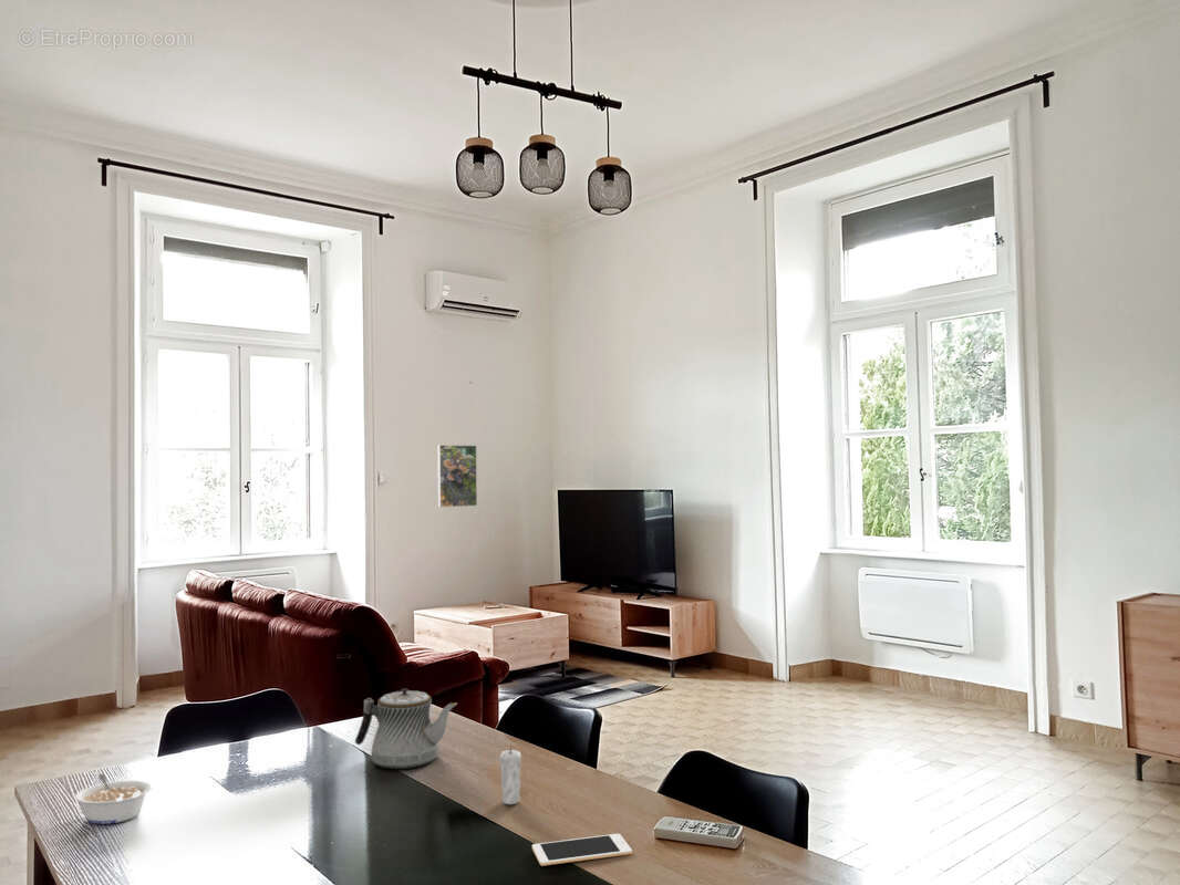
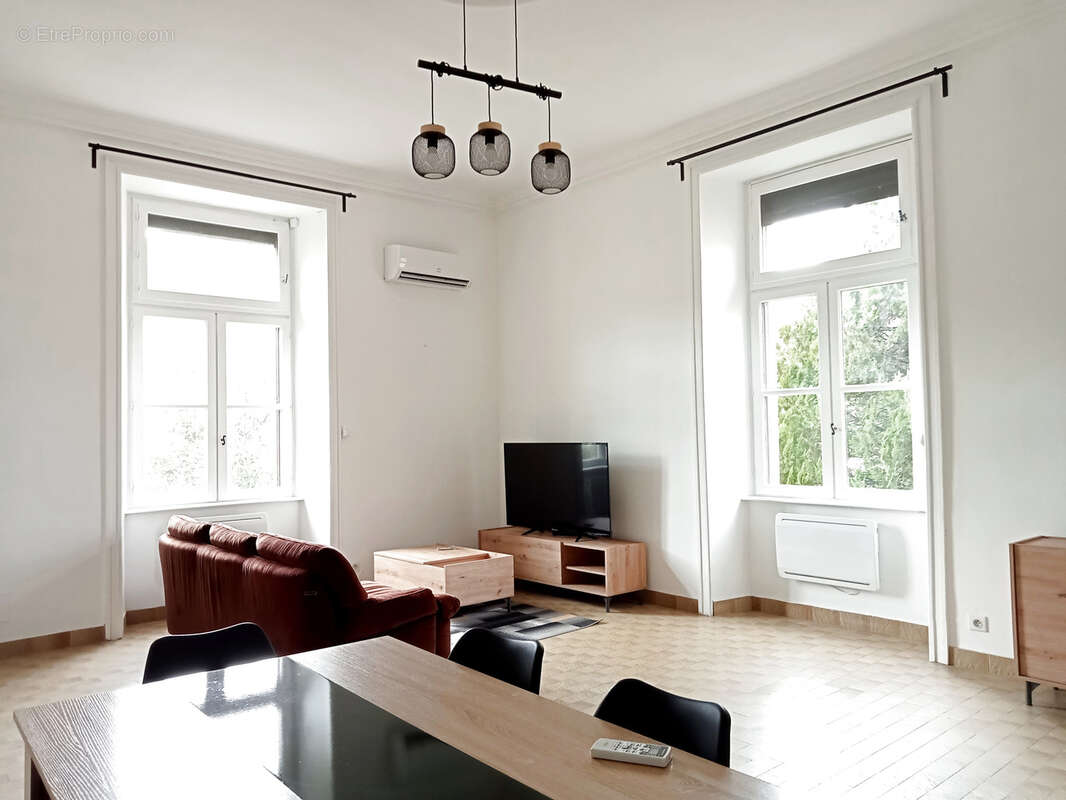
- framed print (457, 476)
- teapot (406, 723)
- cell phone (581, 848)
- legume (111, 800)
- candle (510, 771)
